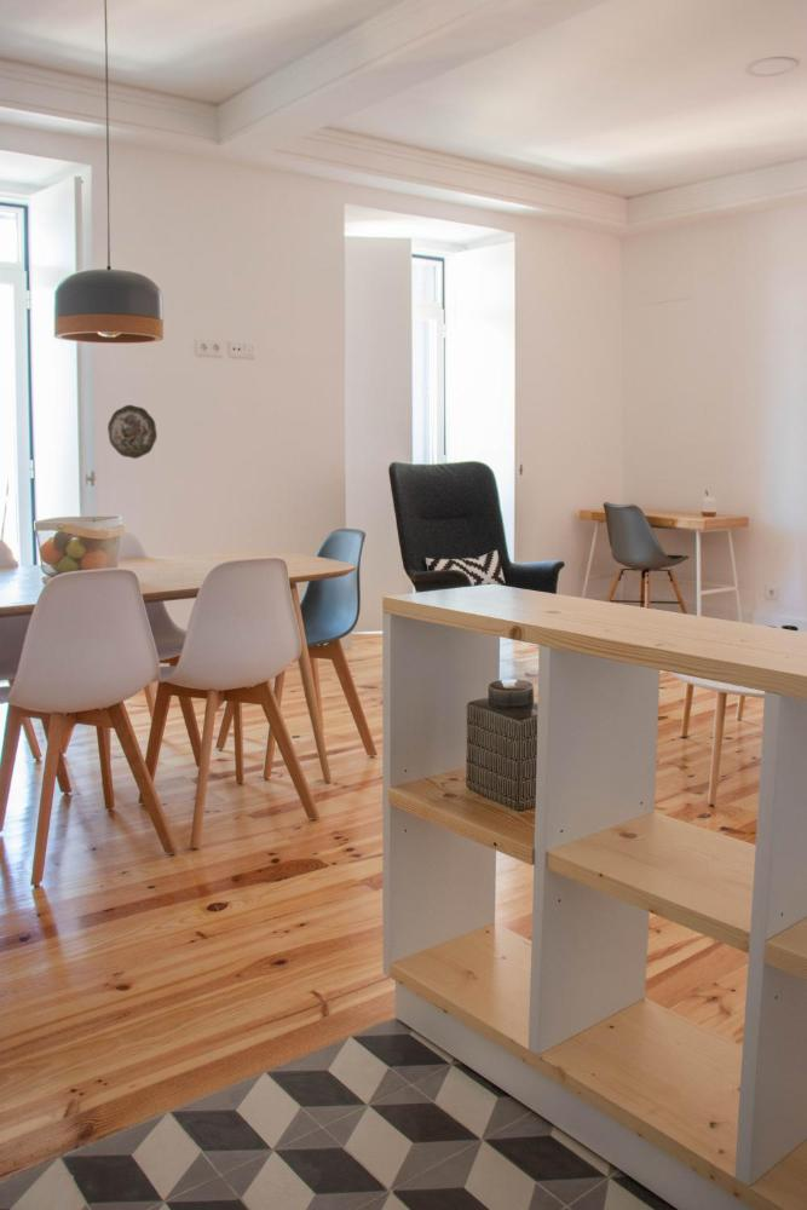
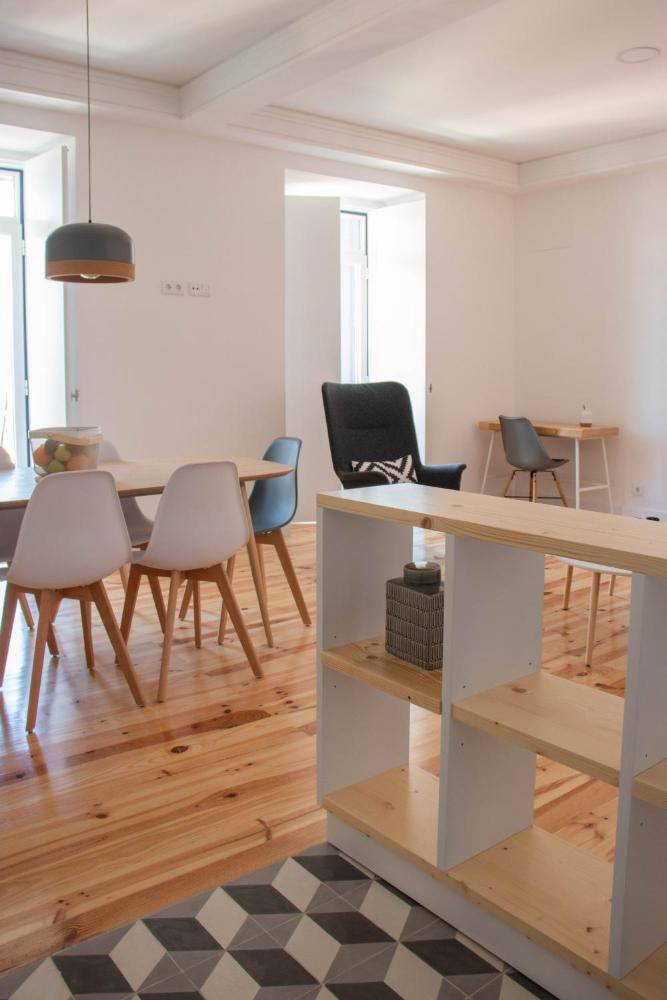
- decorative plate (131, 431)
